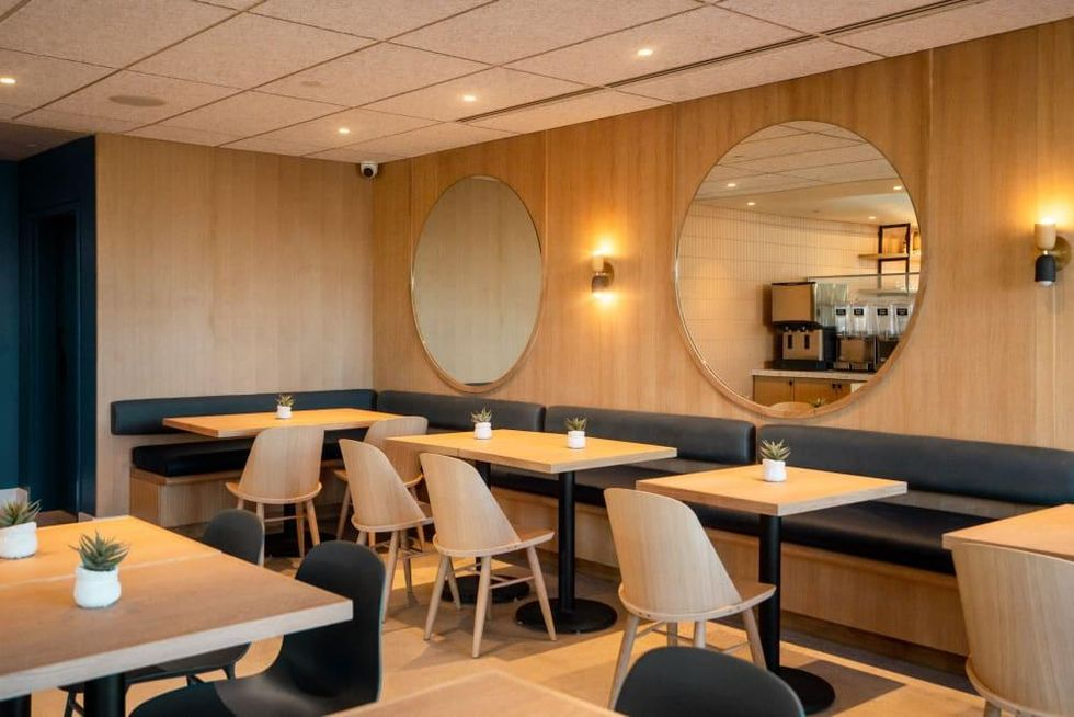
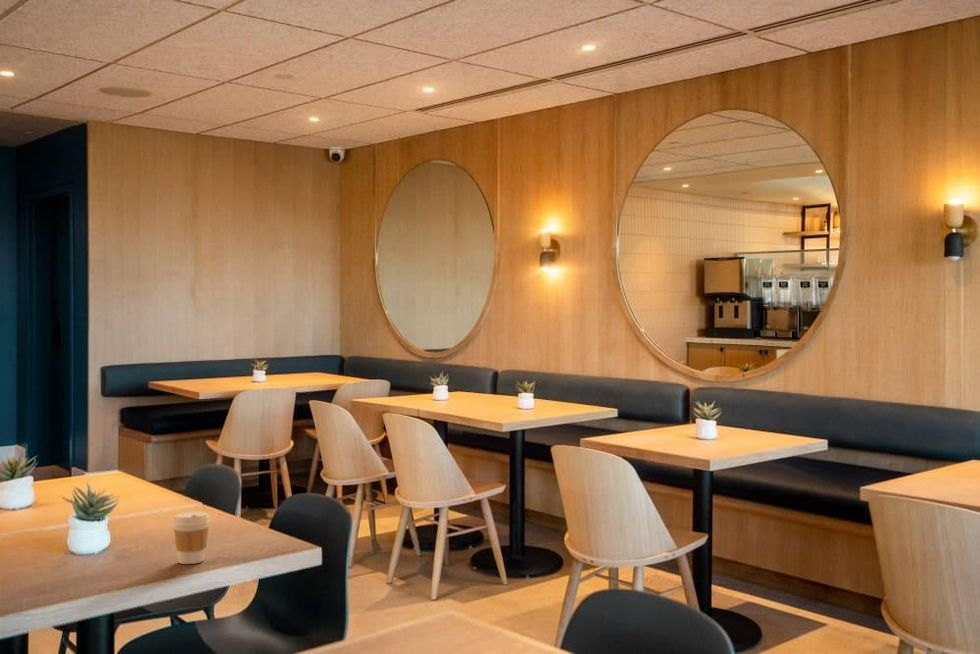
+ coffee cup (191, 536)
